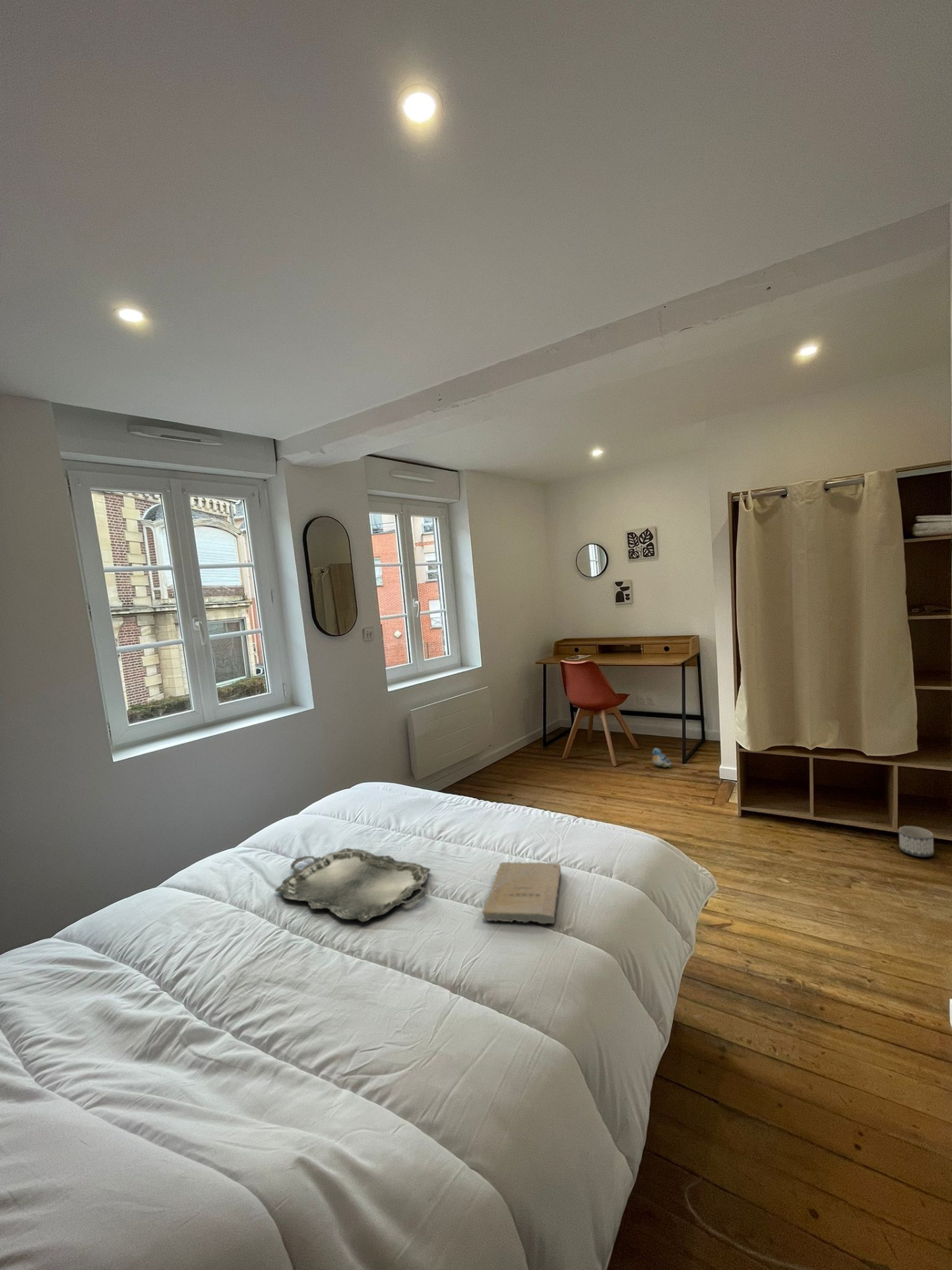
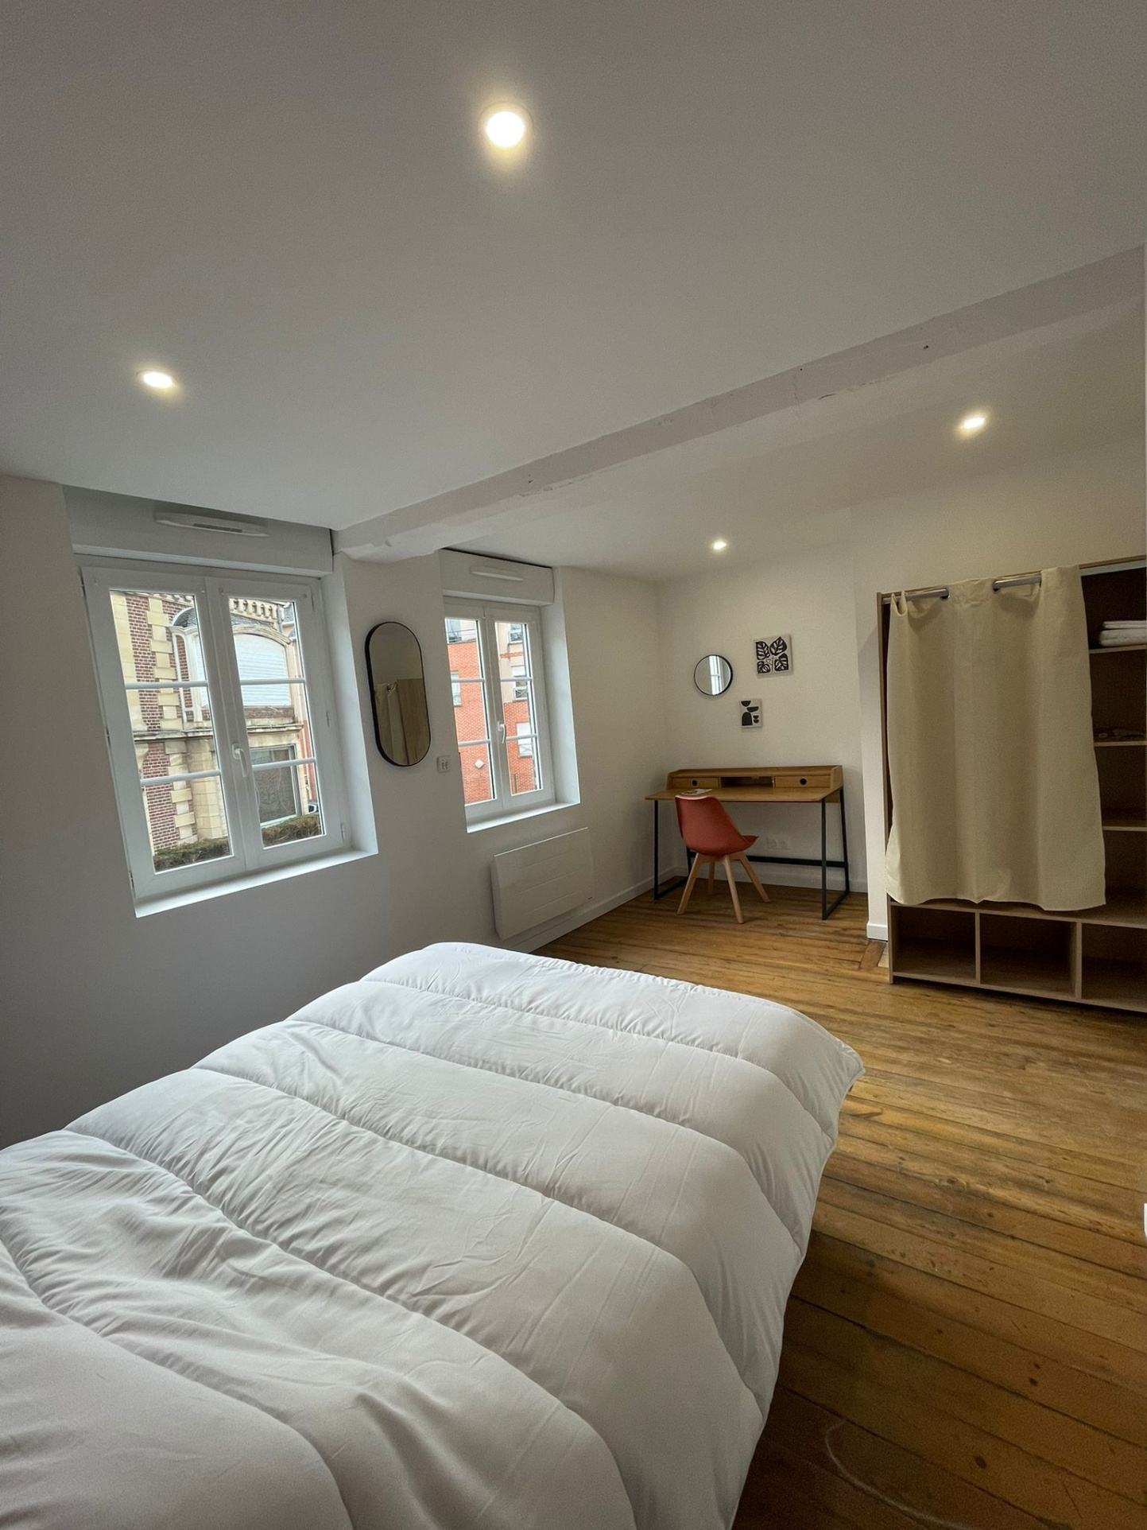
- book (524, 890)
- serving tray (354, 880)
- planter (916, 842)
- plush toy (662, 758)
